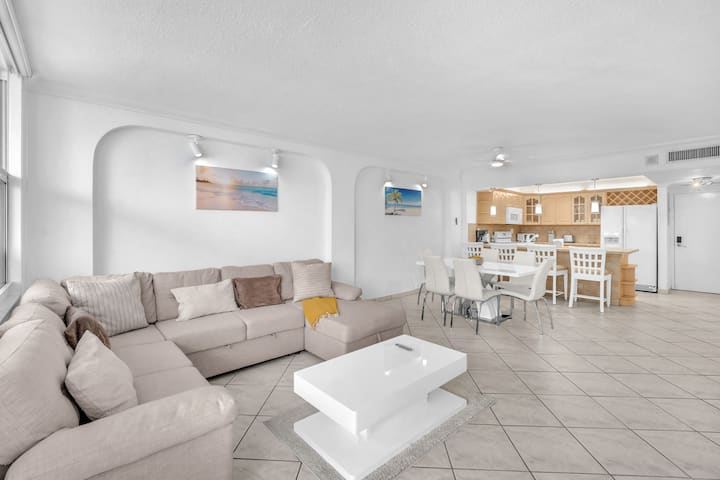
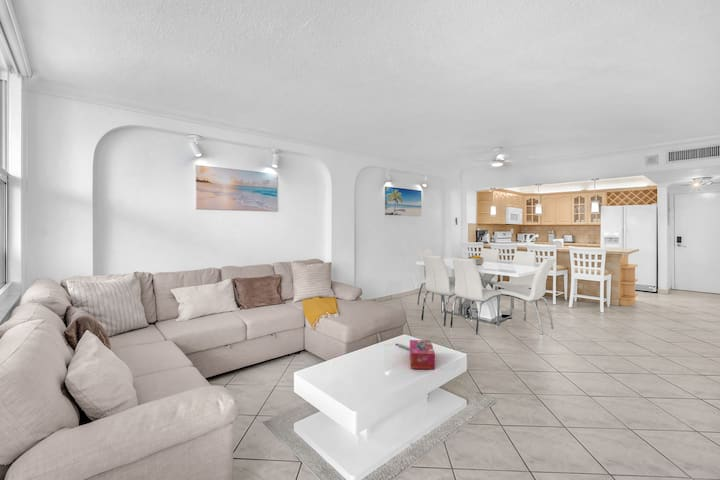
+ tissue box (421, 353)
